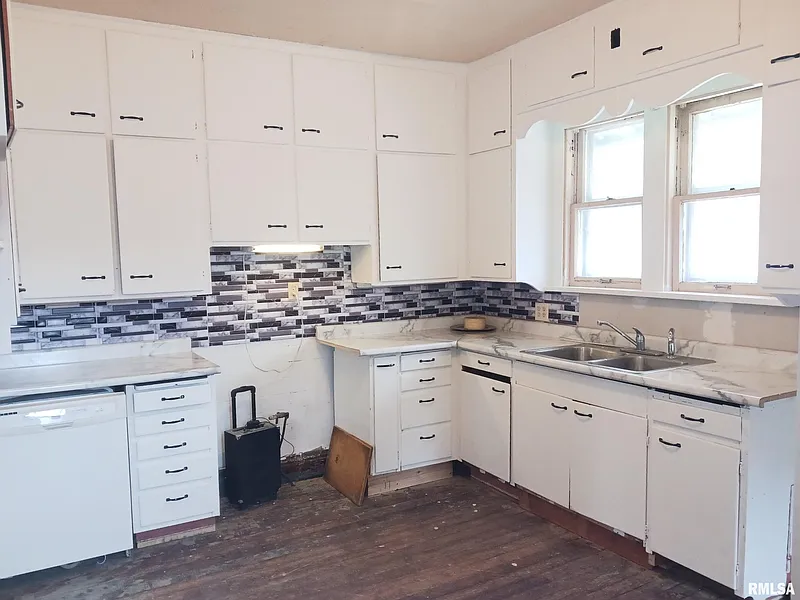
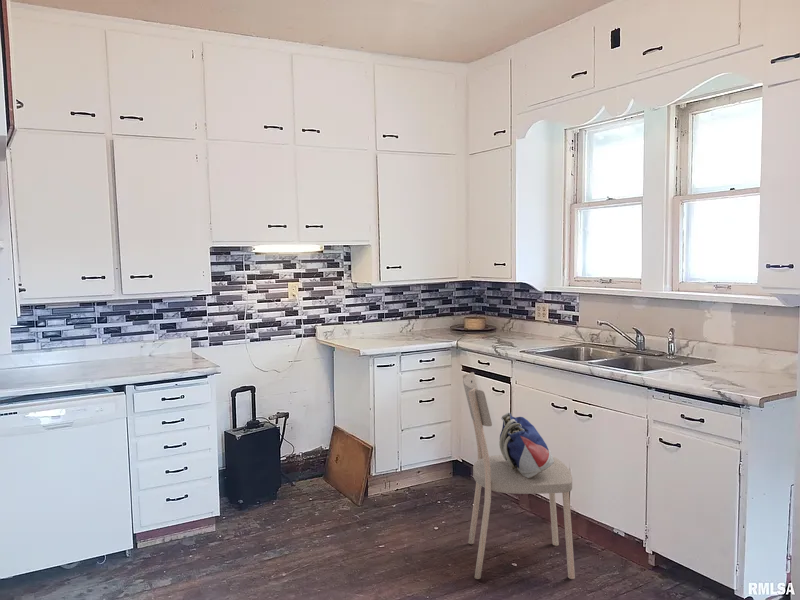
+ dining chair (516, 470)
+ tote bag (524, 444)
